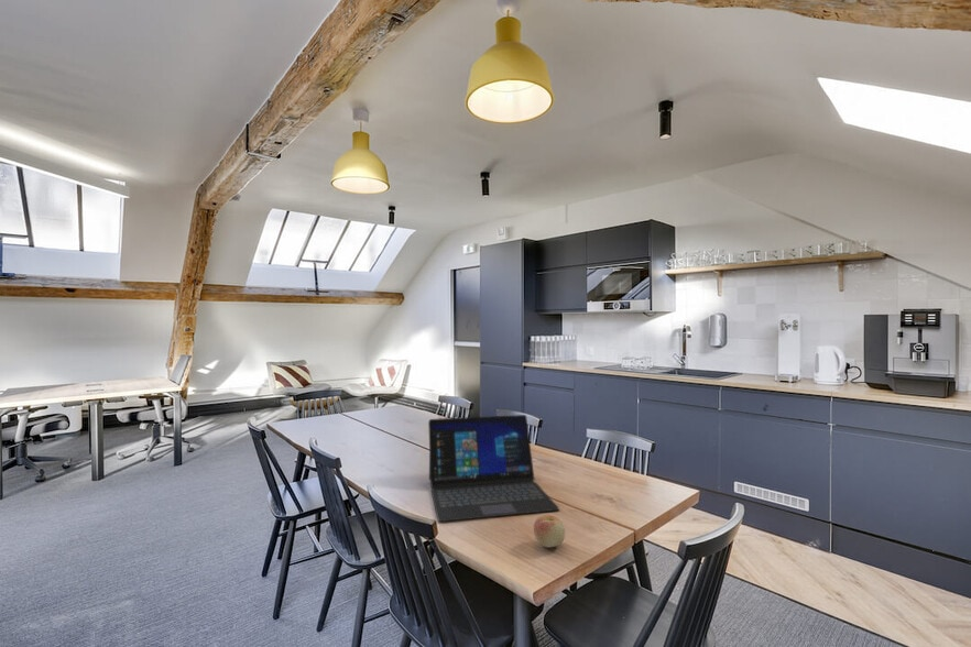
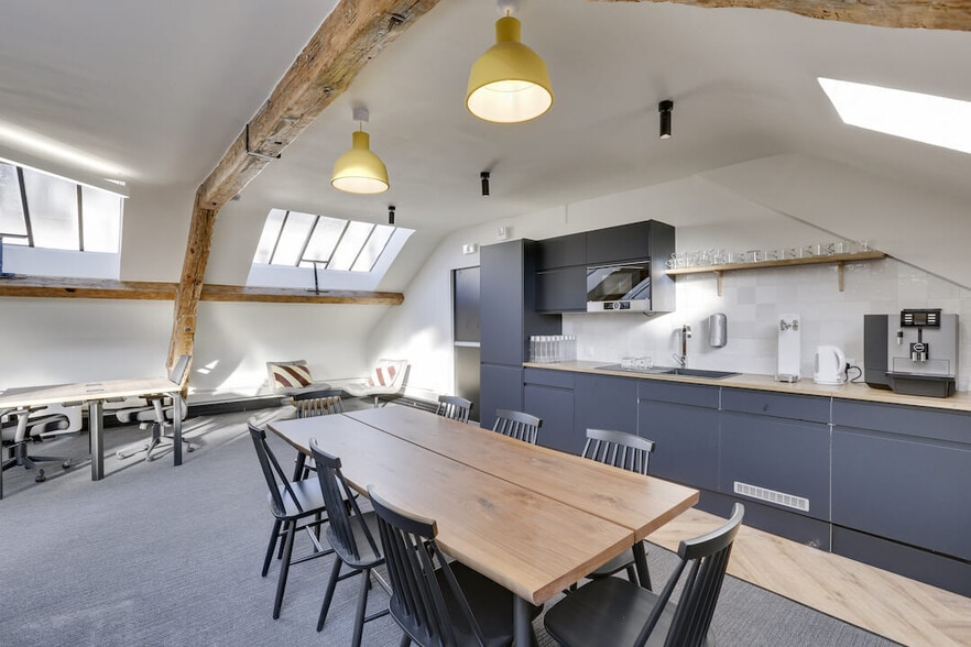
- laptop (488, 460)
- apple (549, 530)
